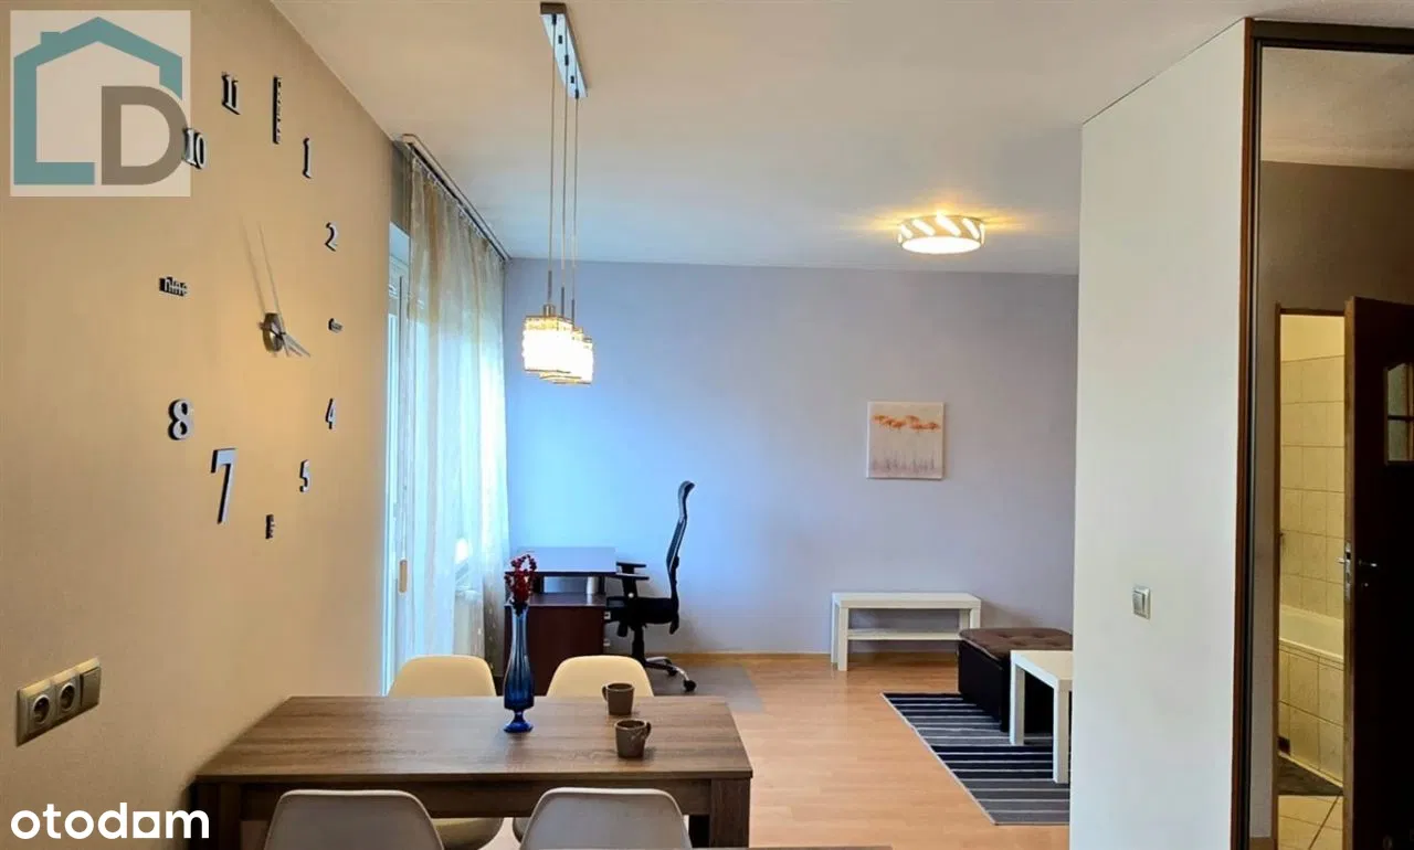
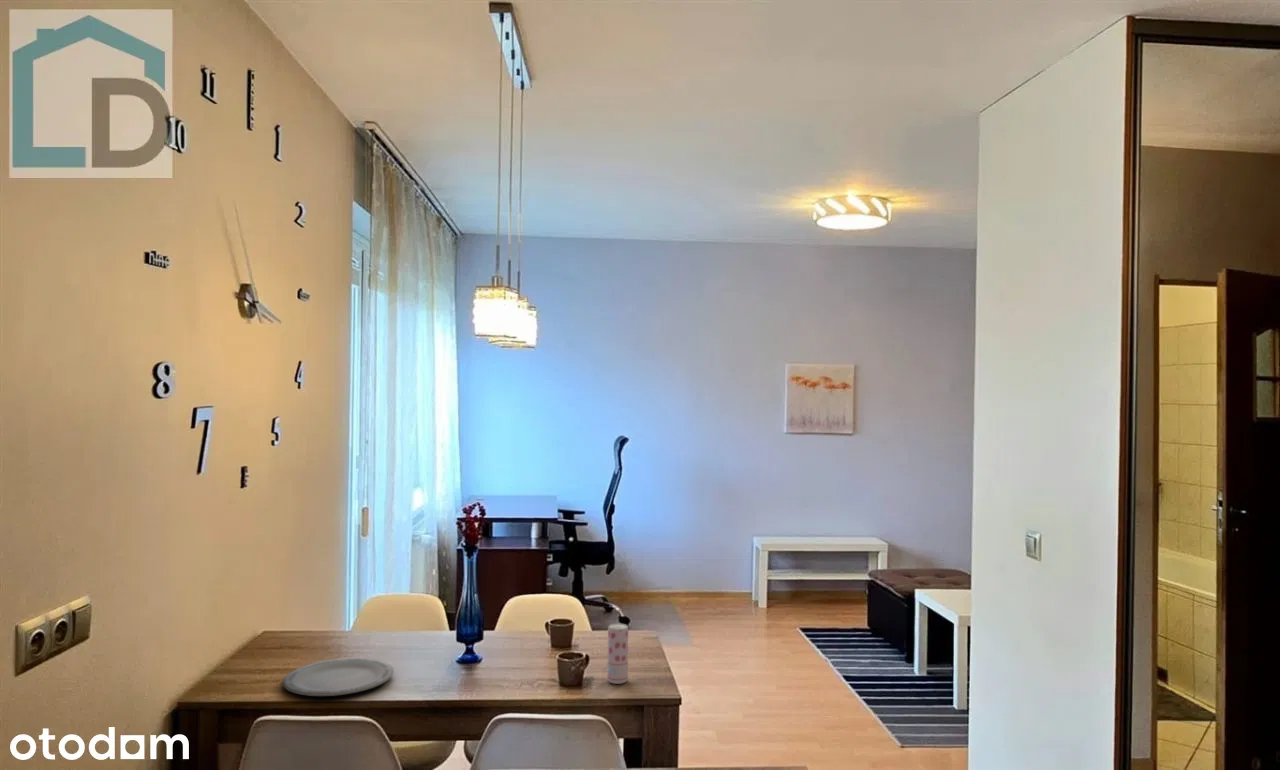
+ plate (339, 677)
+ beverage can (617, 653)
